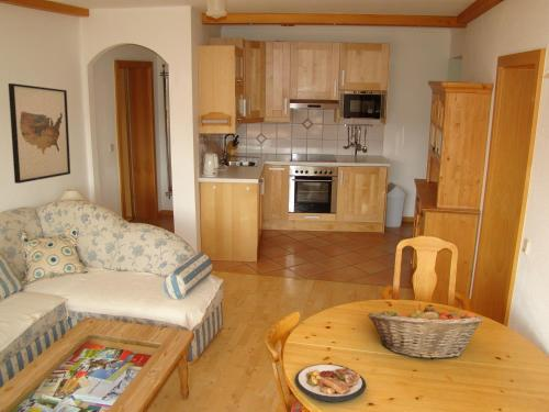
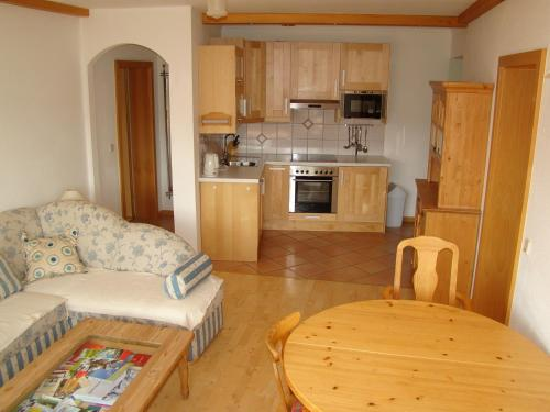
- plate (329, 379)
- fruit basket (423, 325)
- wall art (42, 133)
